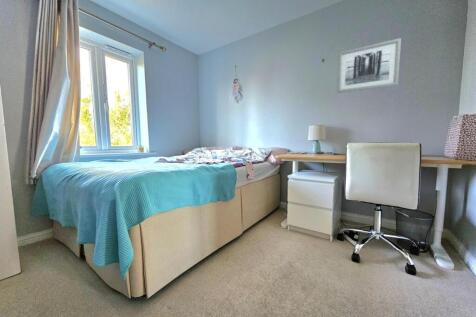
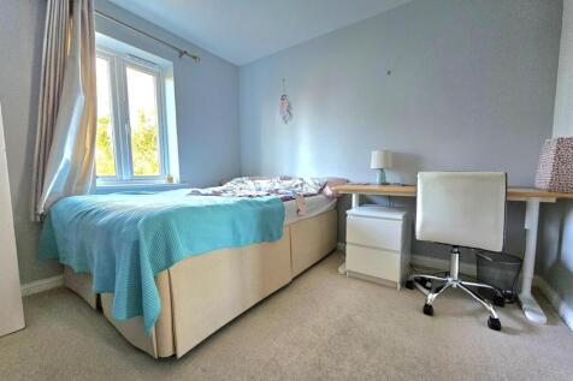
- wall art (366, 68)
